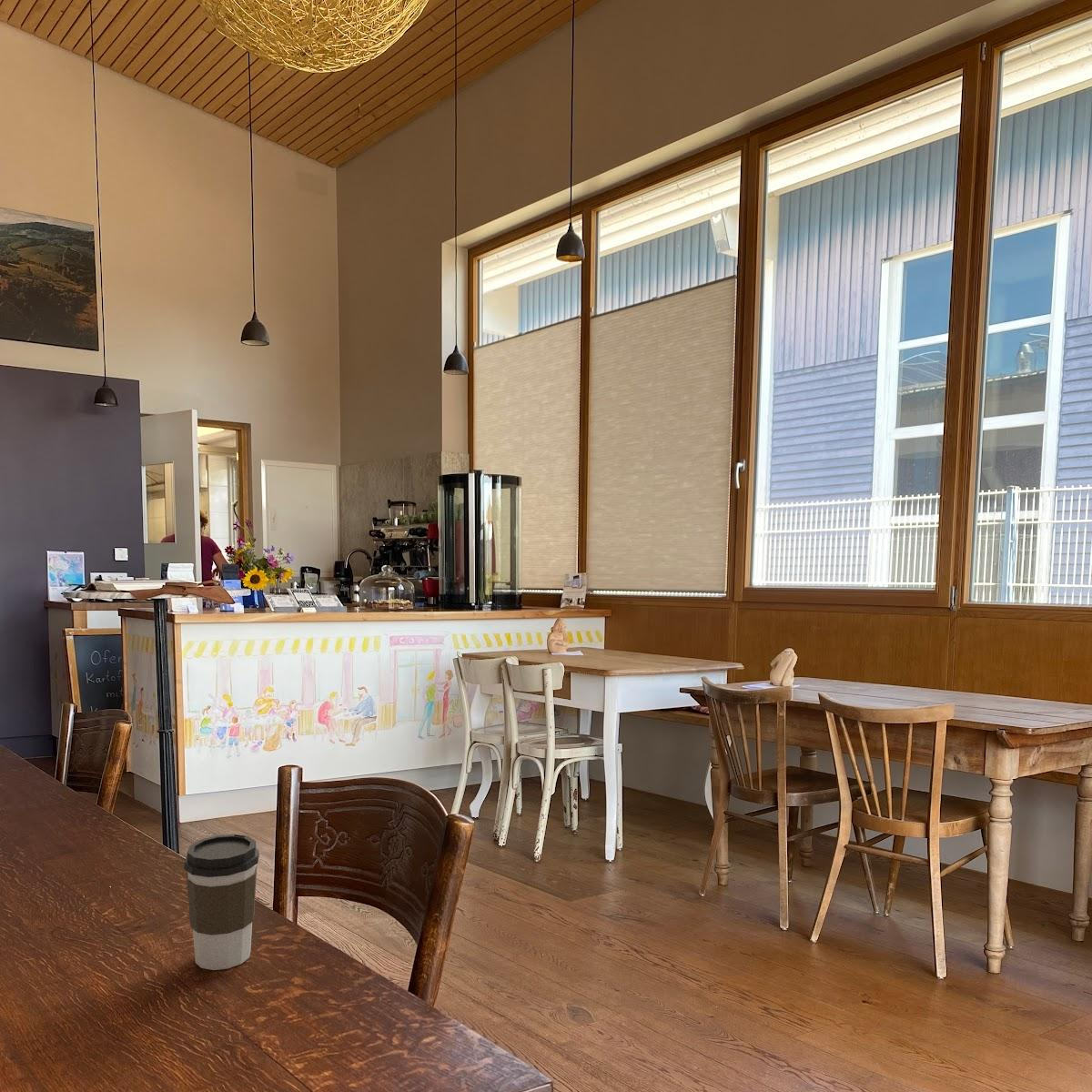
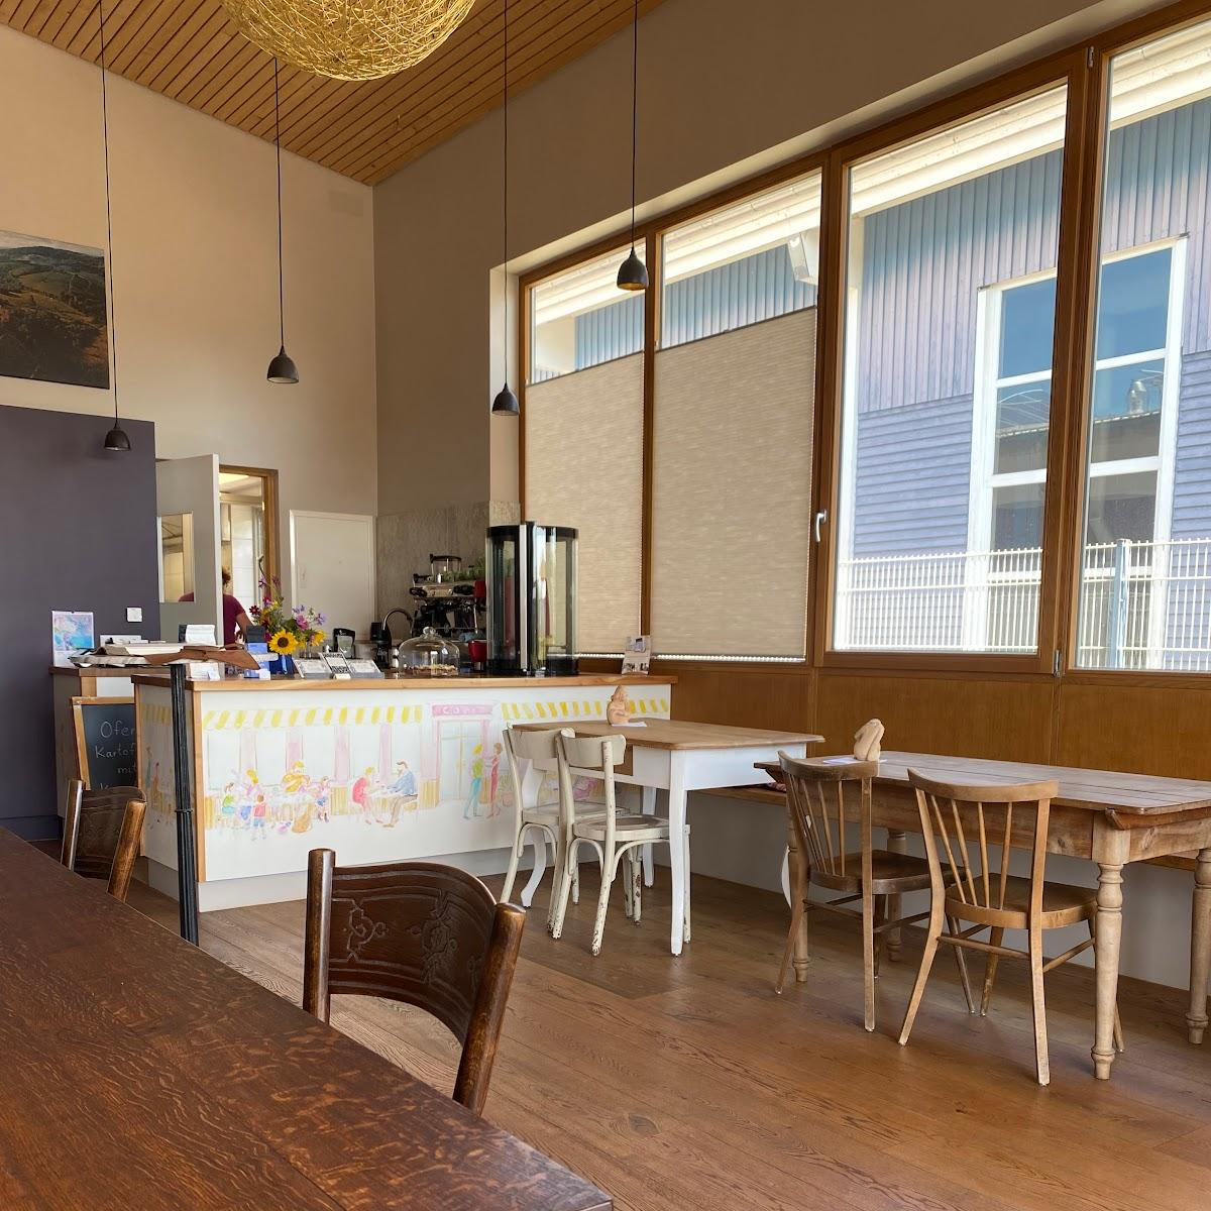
- coffee cup (222, 901)
